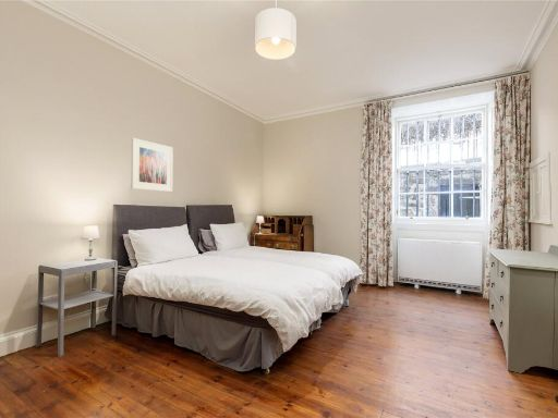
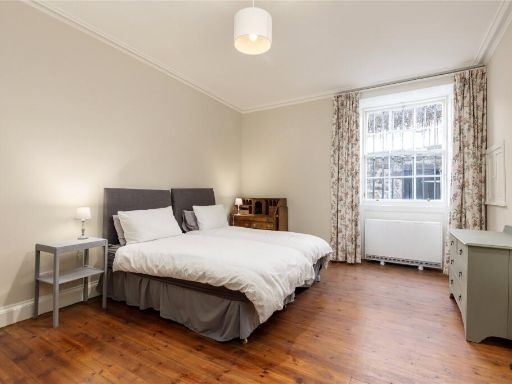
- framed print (153, 167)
